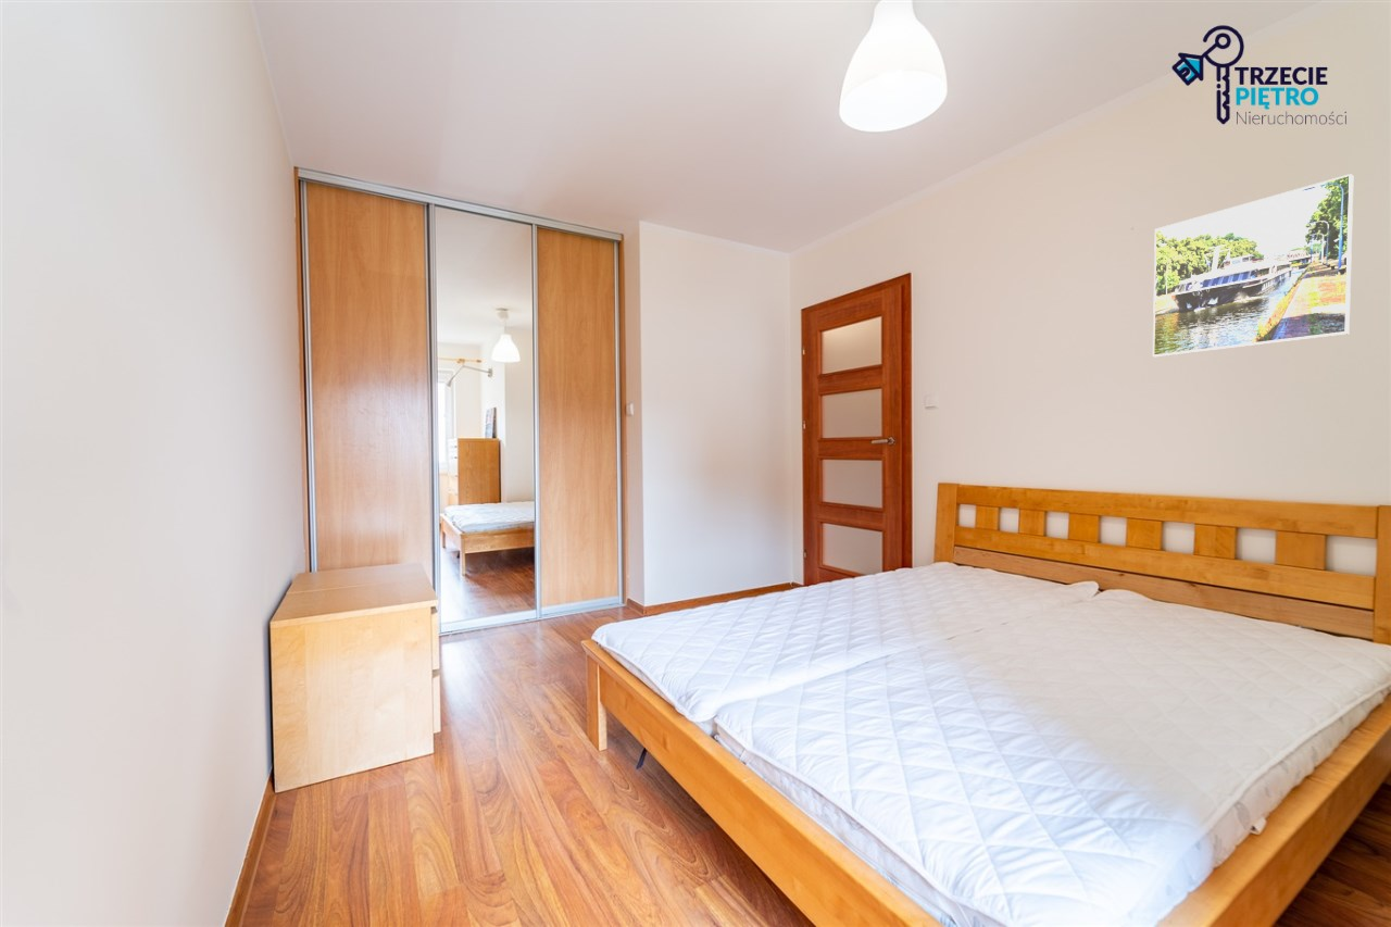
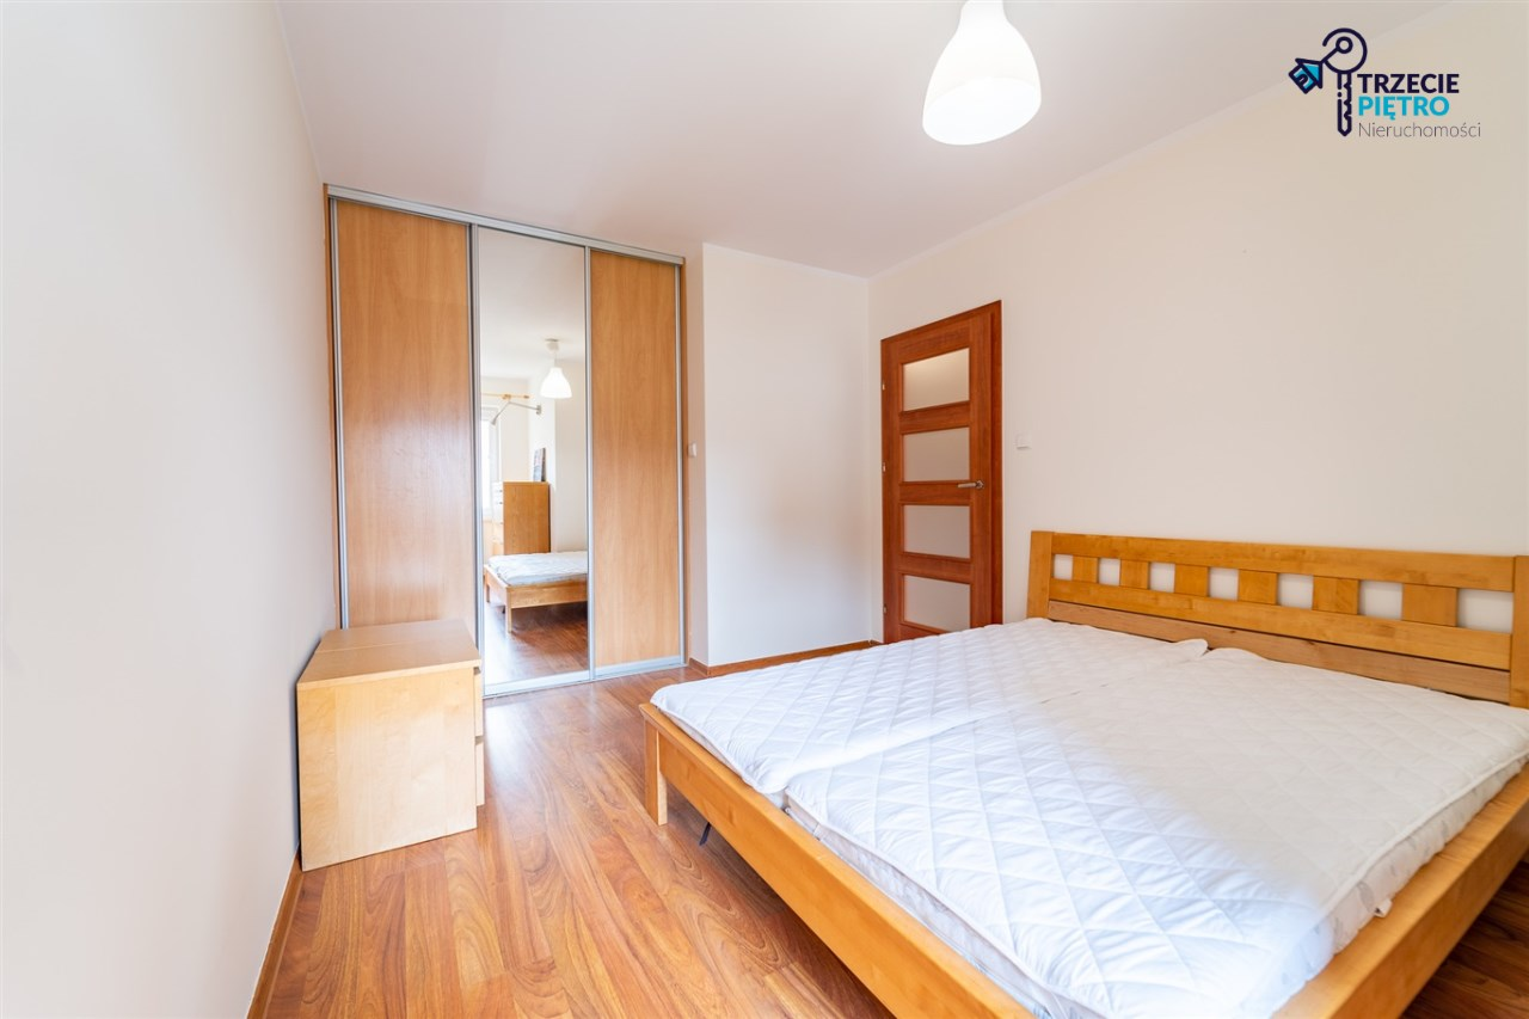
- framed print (1241, 276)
